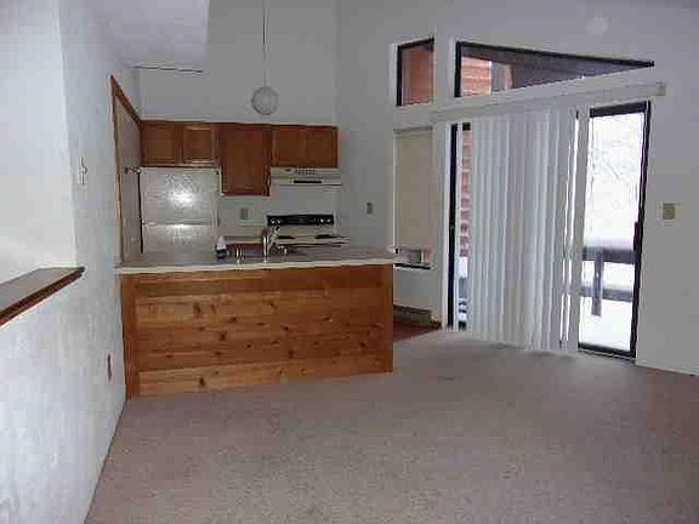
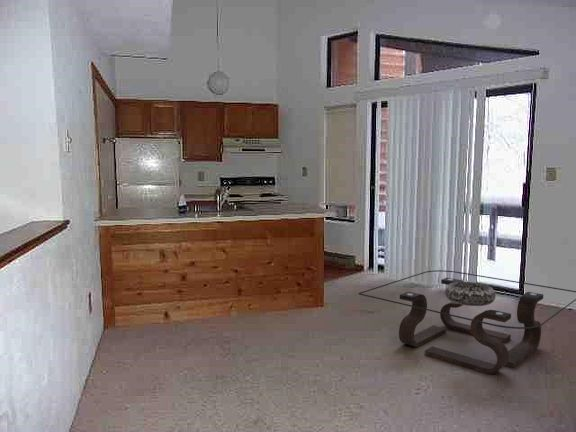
+ decorative bowl (469, 293)
+ coffee table (470, 319)
